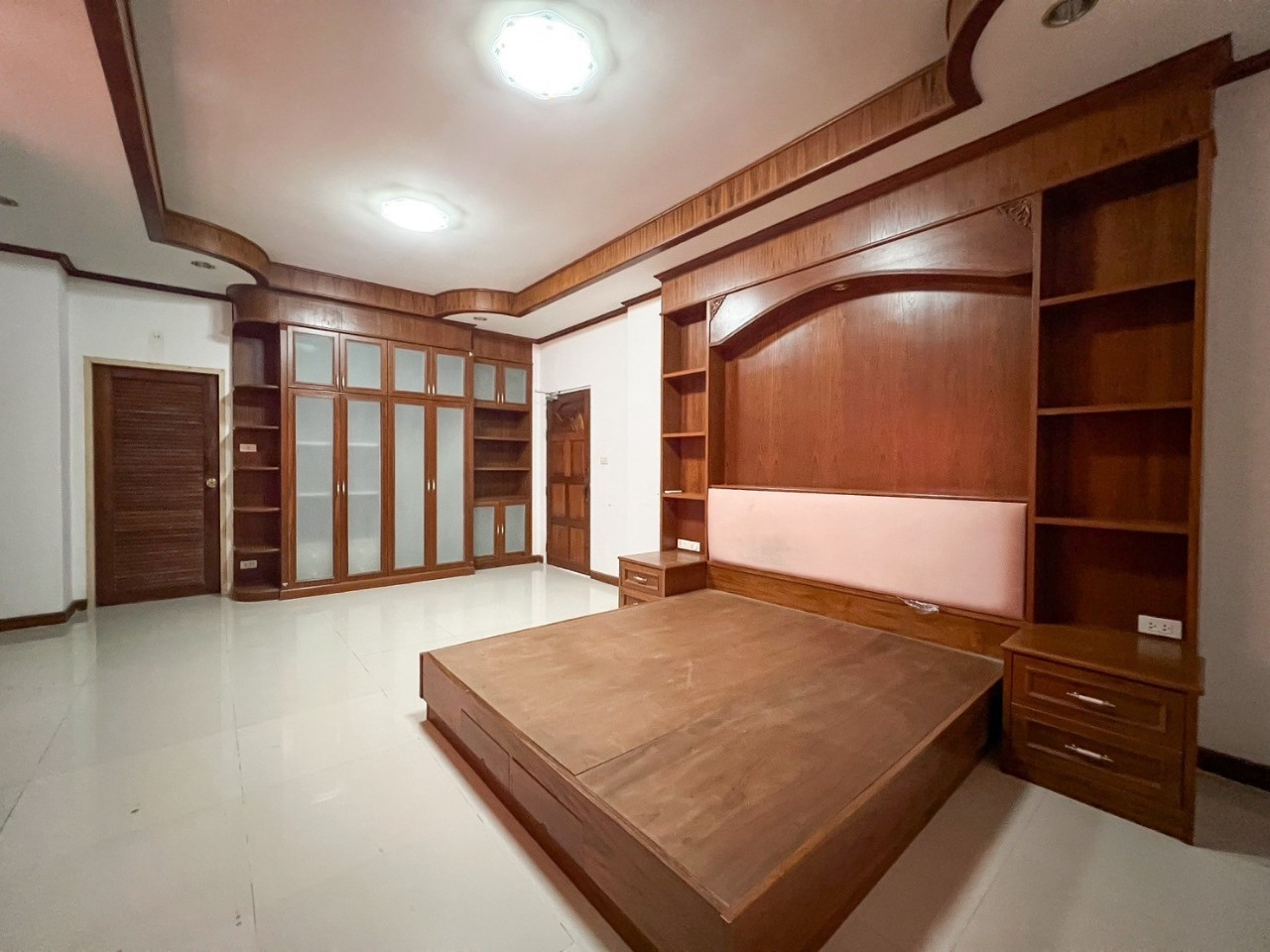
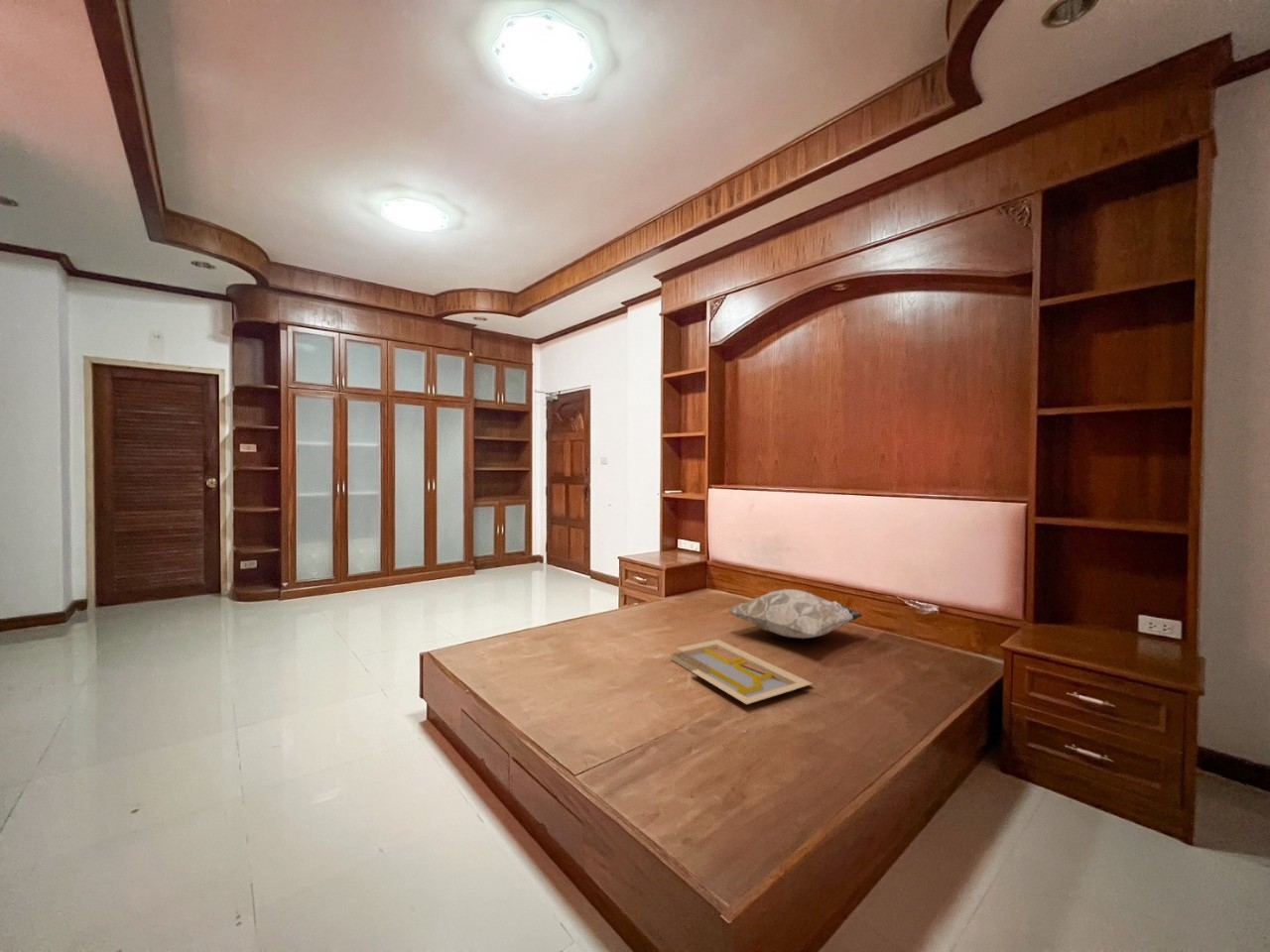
+ serving tray (729, 669)
+ decorative pillow (794, 613)
